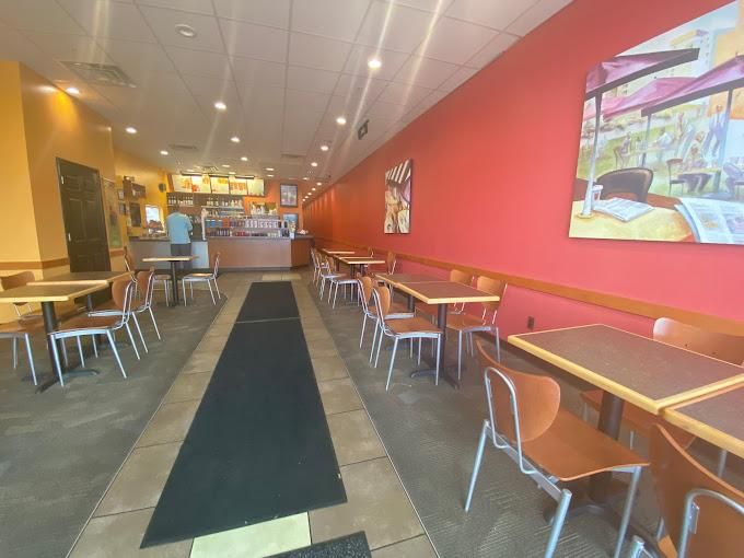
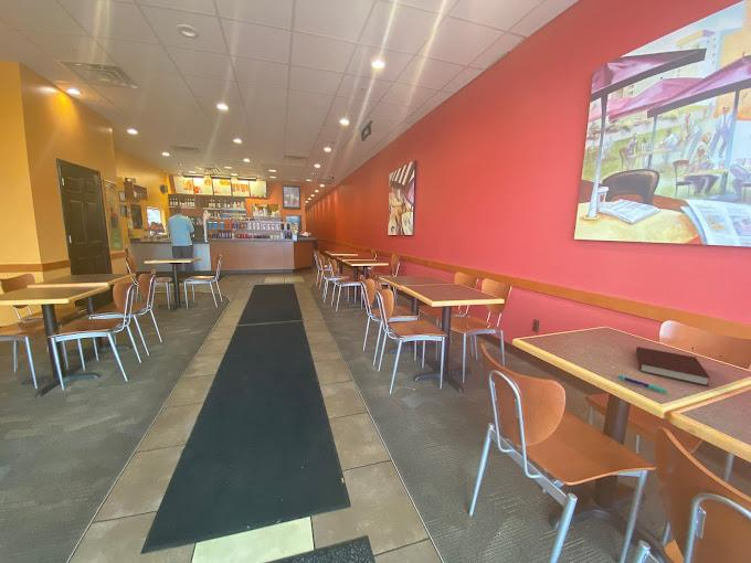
+ notebook (668, 363)
+ pen (642, 383)
